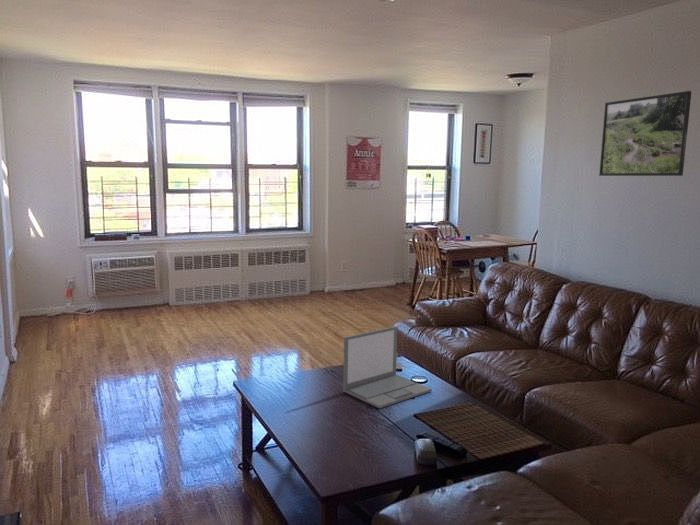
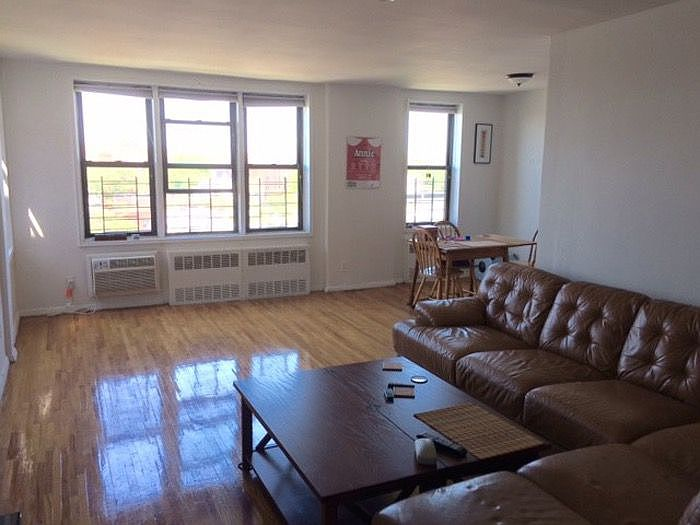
- laptop (388, 364)
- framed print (641, 136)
